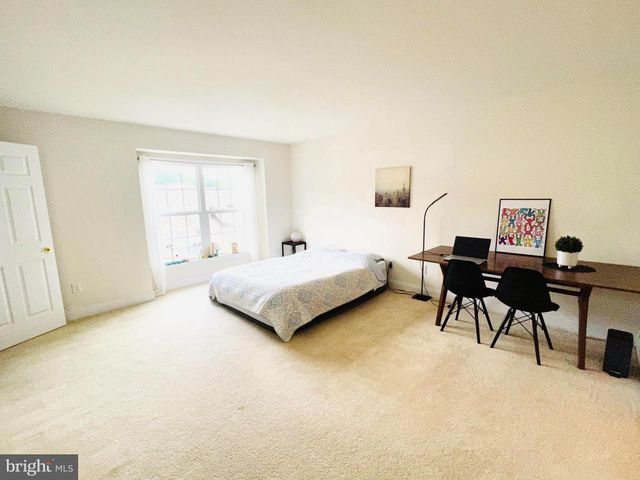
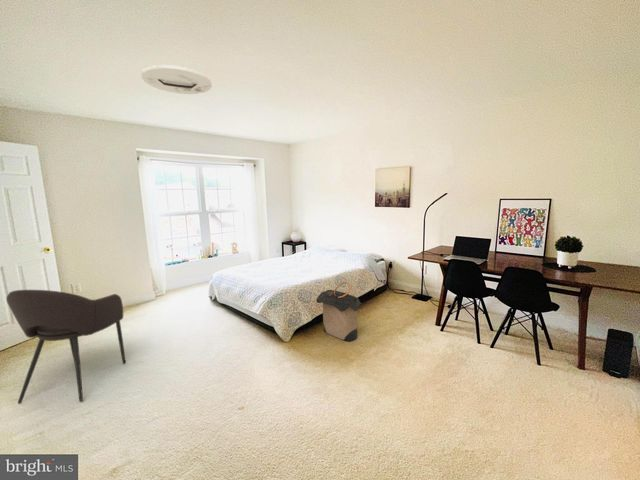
+ ceiling light (178, 81)
+ armchair (69, 331)
+ laundry hamper (338, 308)
